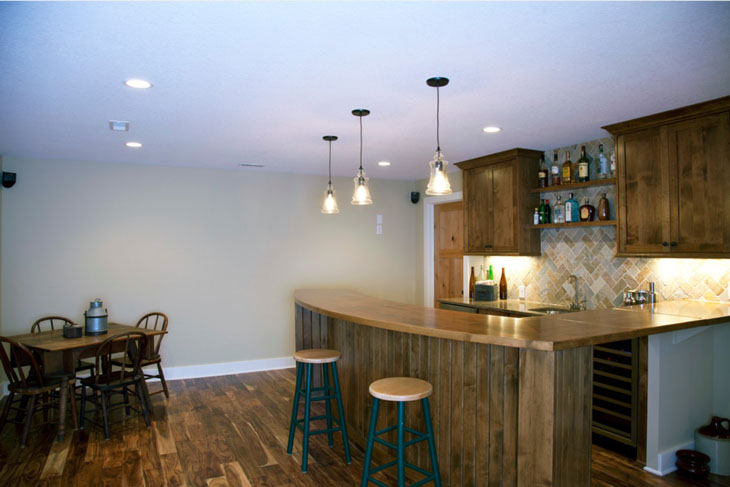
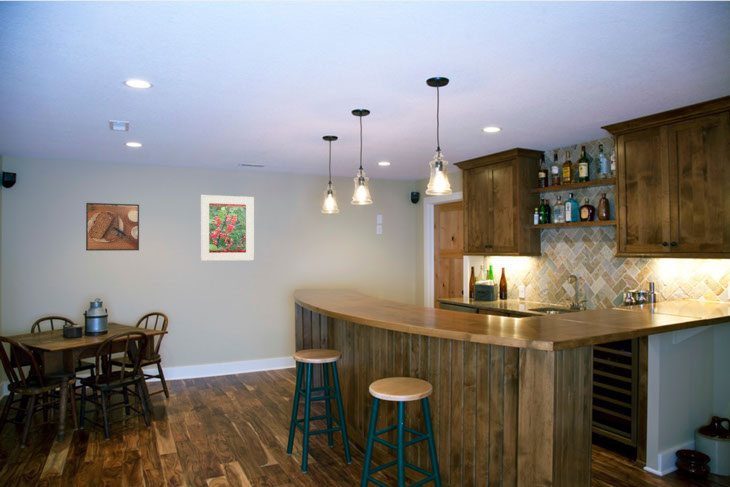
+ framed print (227, 228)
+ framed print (113, 227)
